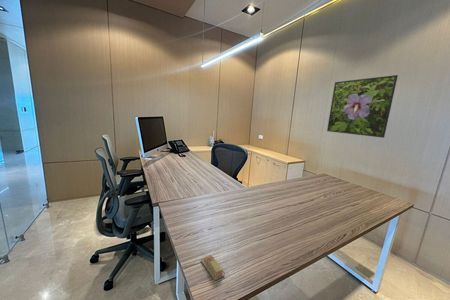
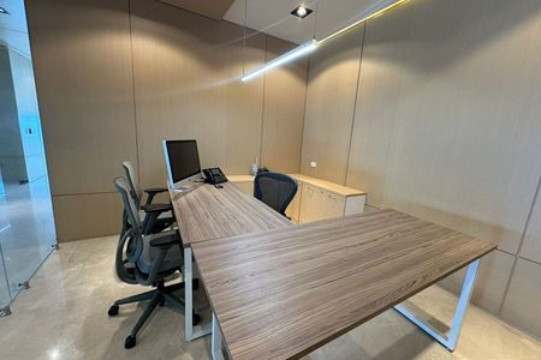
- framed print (357, 107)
- sticky notes (212, 264)
